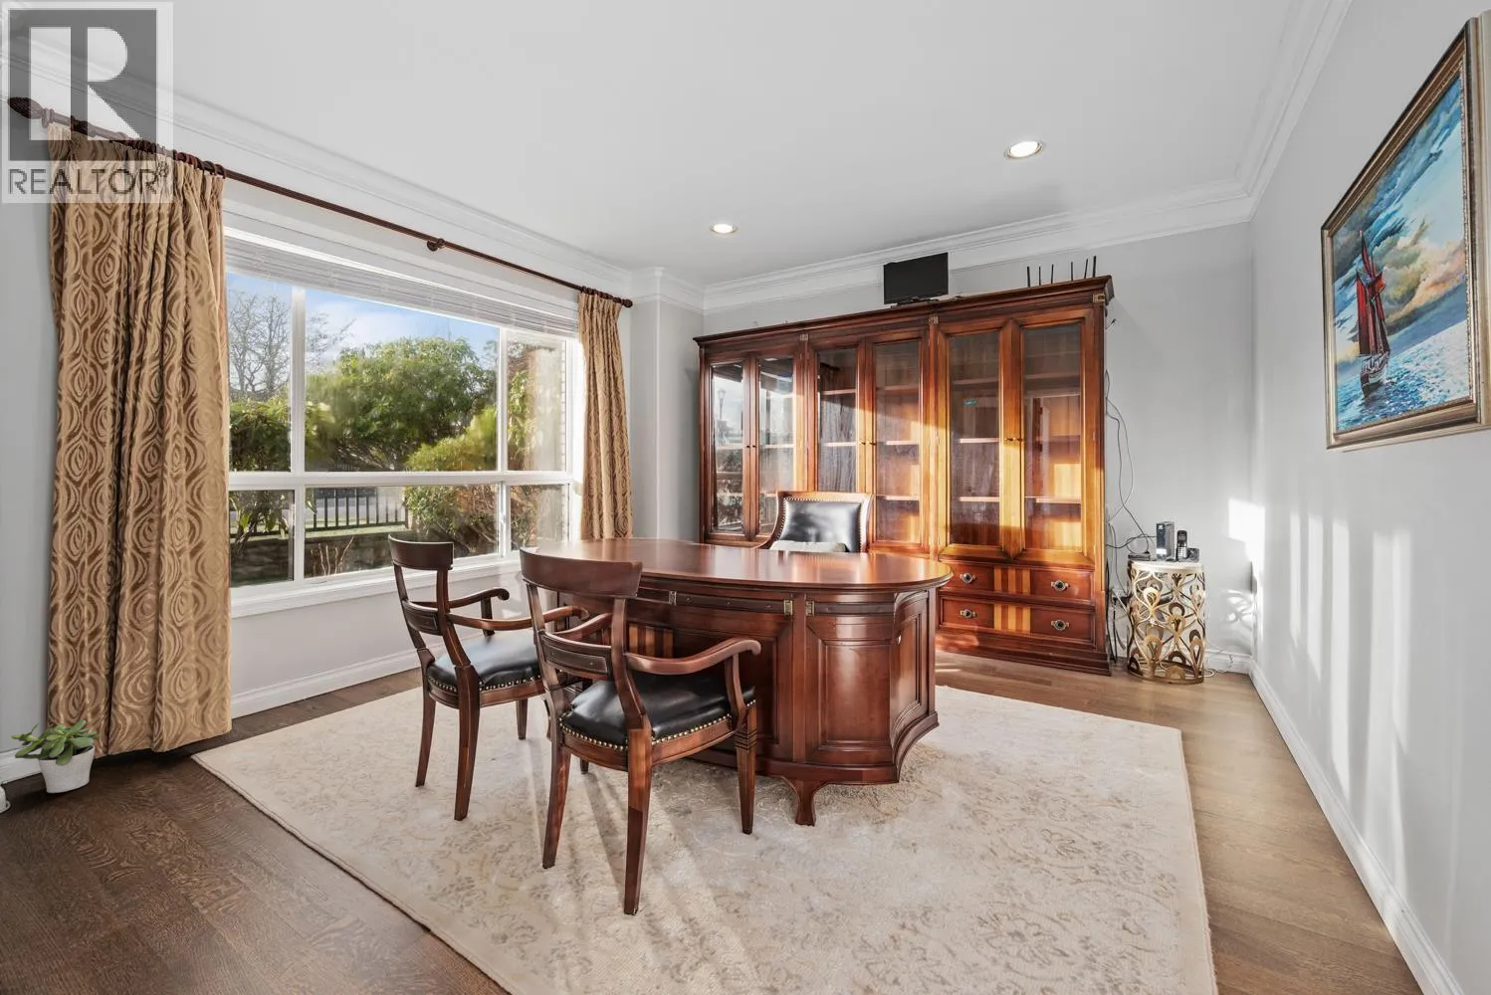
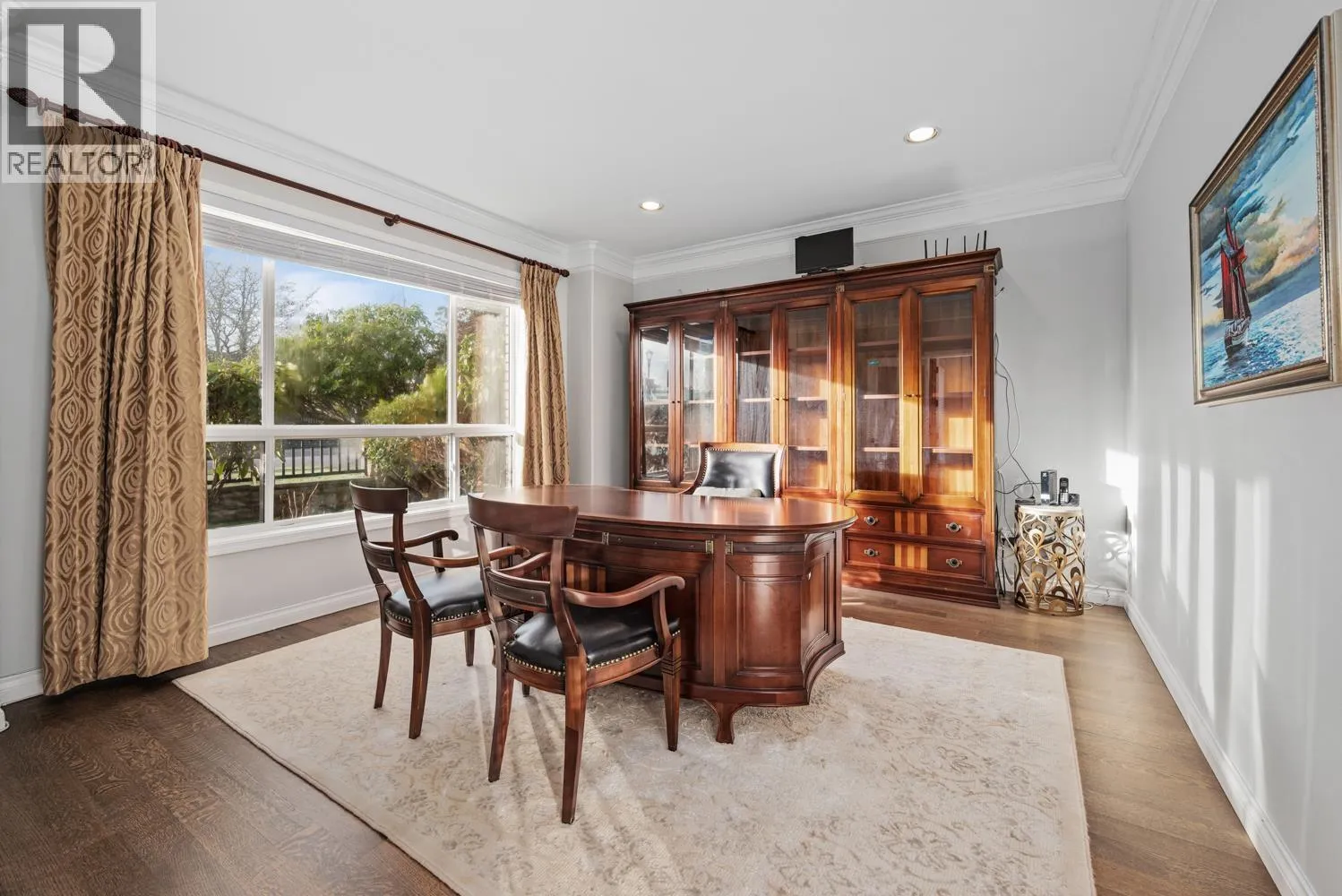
- potted plant (54, 756)
